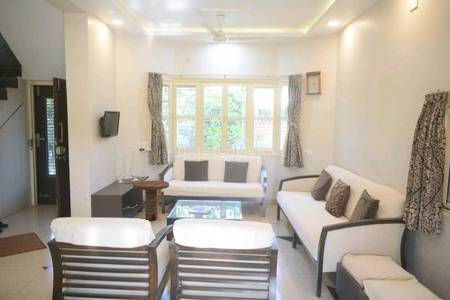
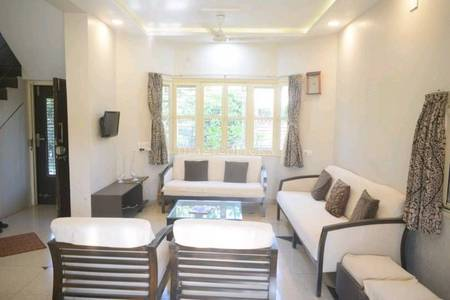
- side table (151, 201)
